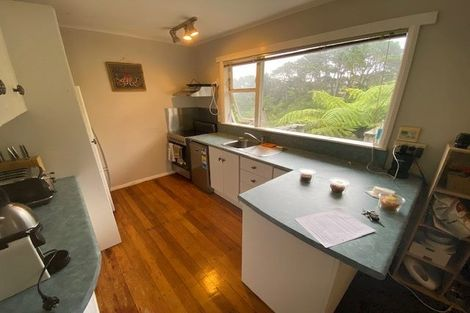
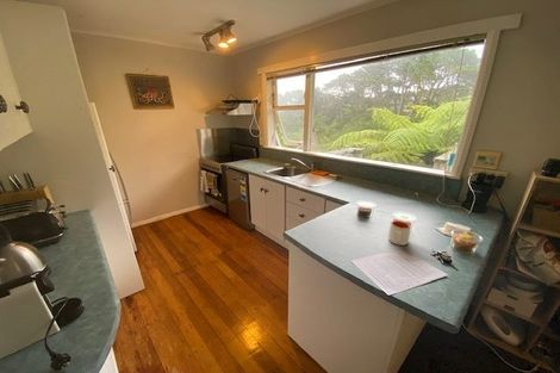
+ mug (398, 234)
